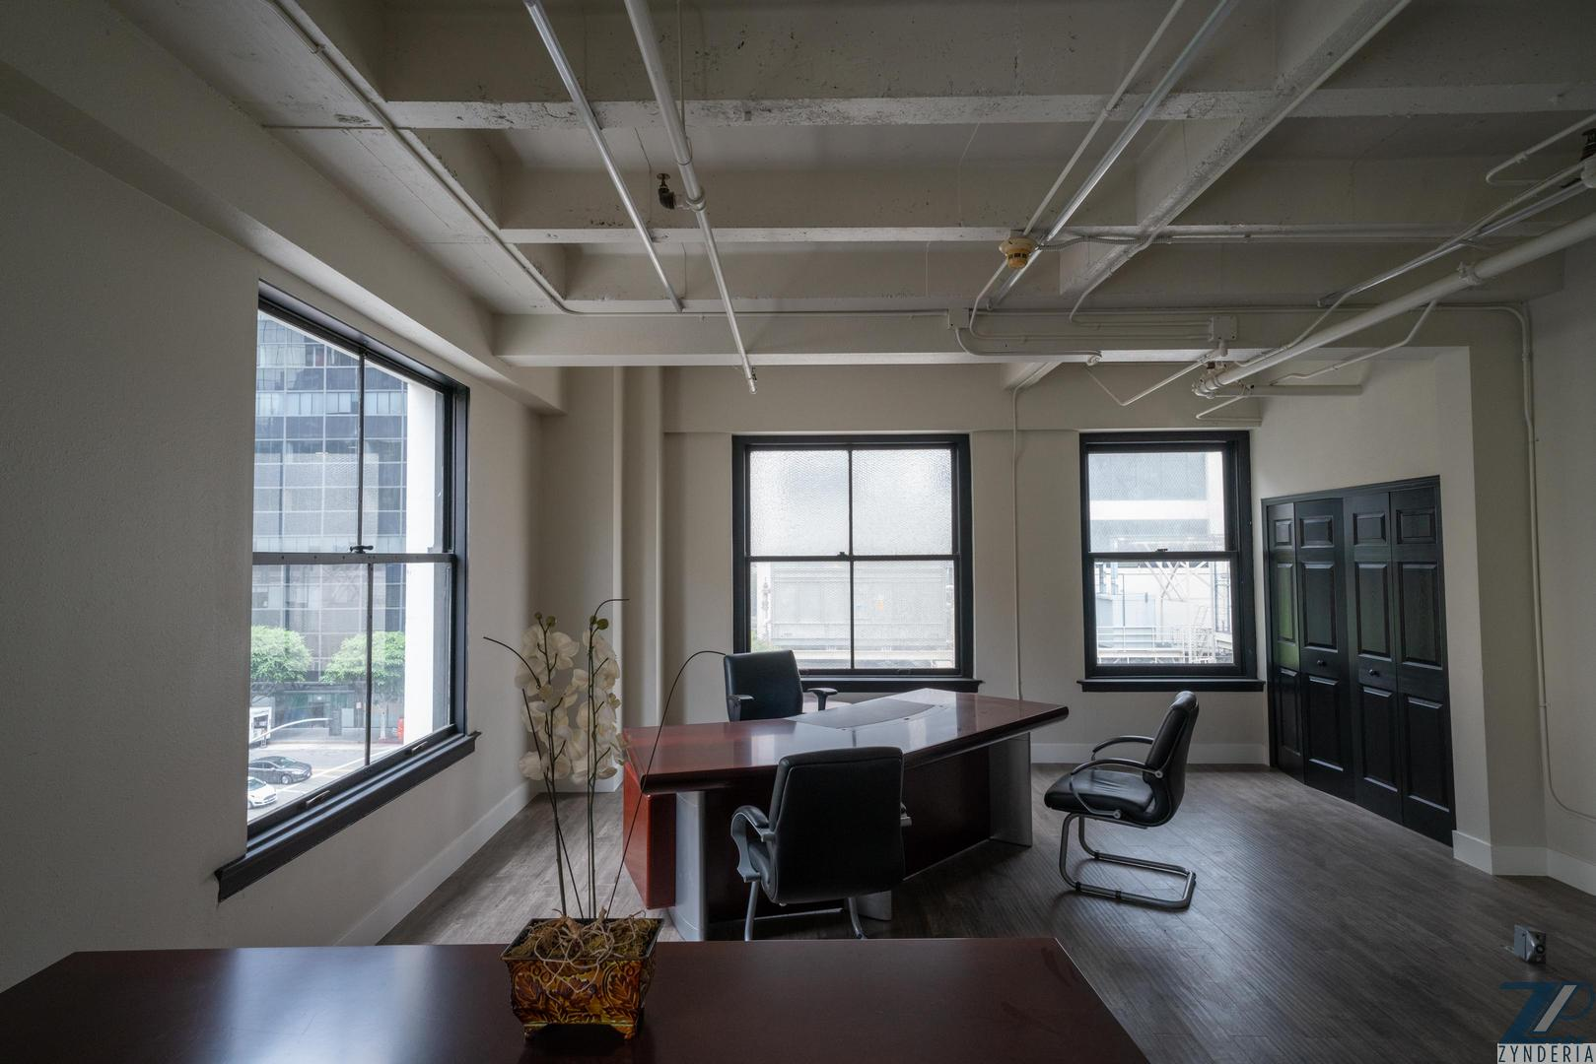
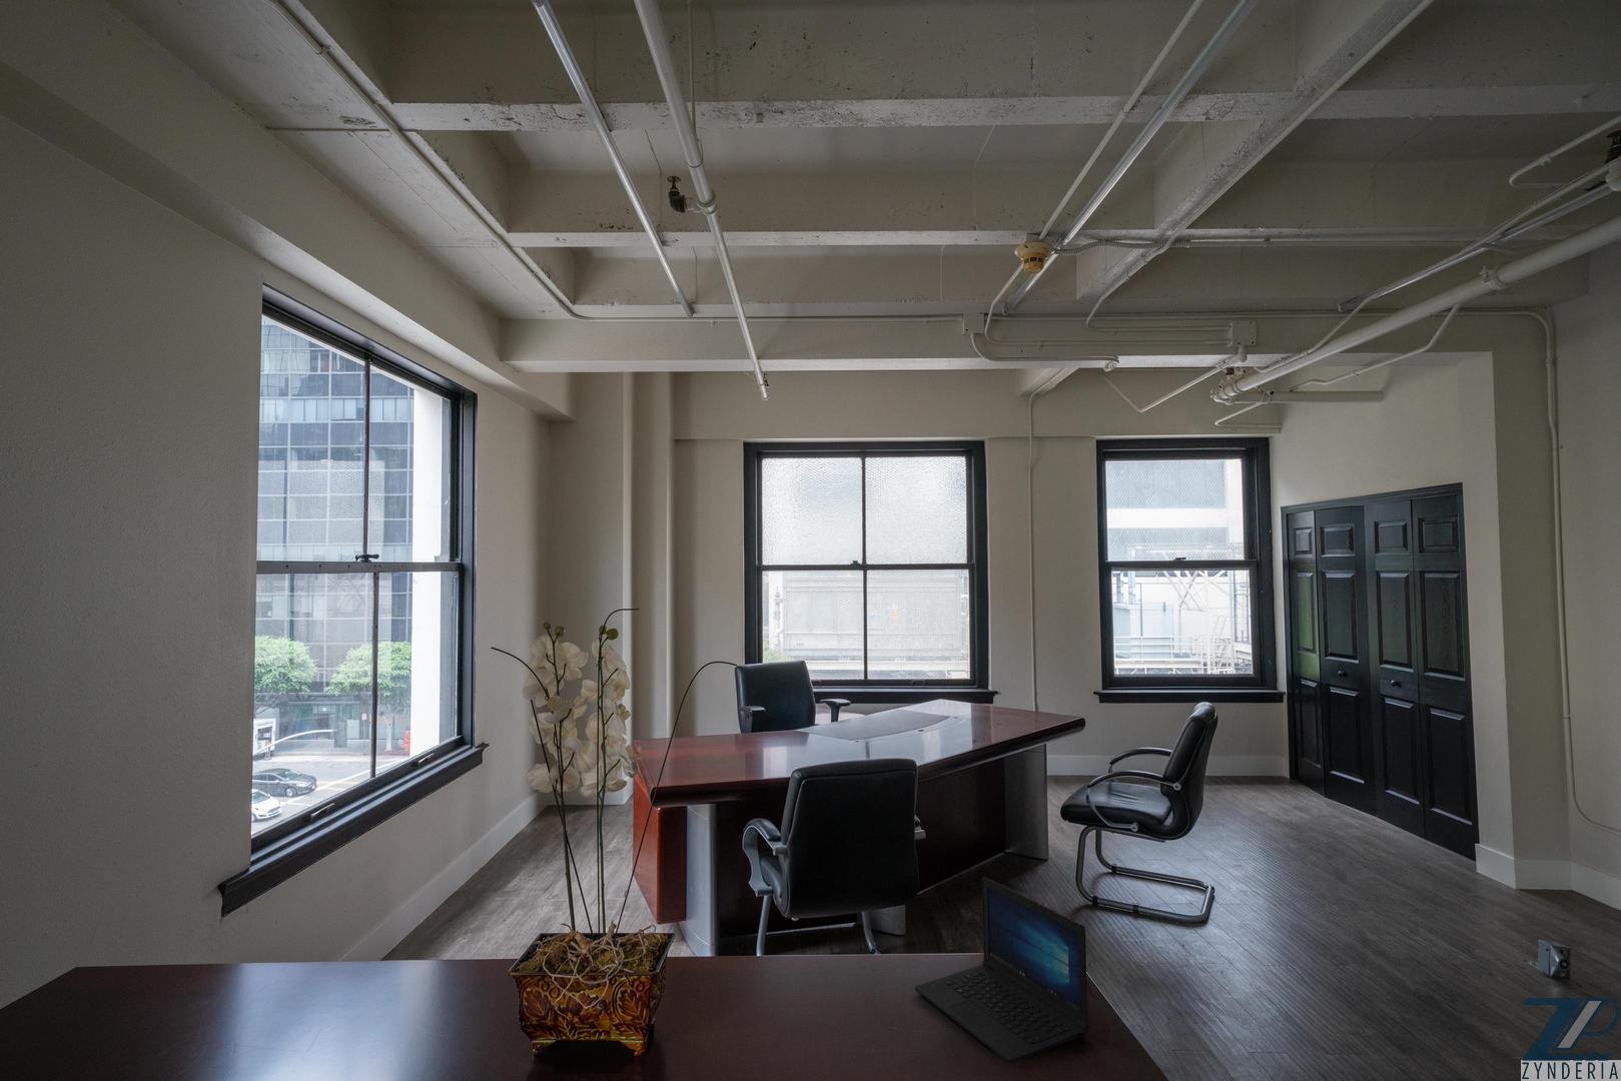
+ laptop (996, 959)
